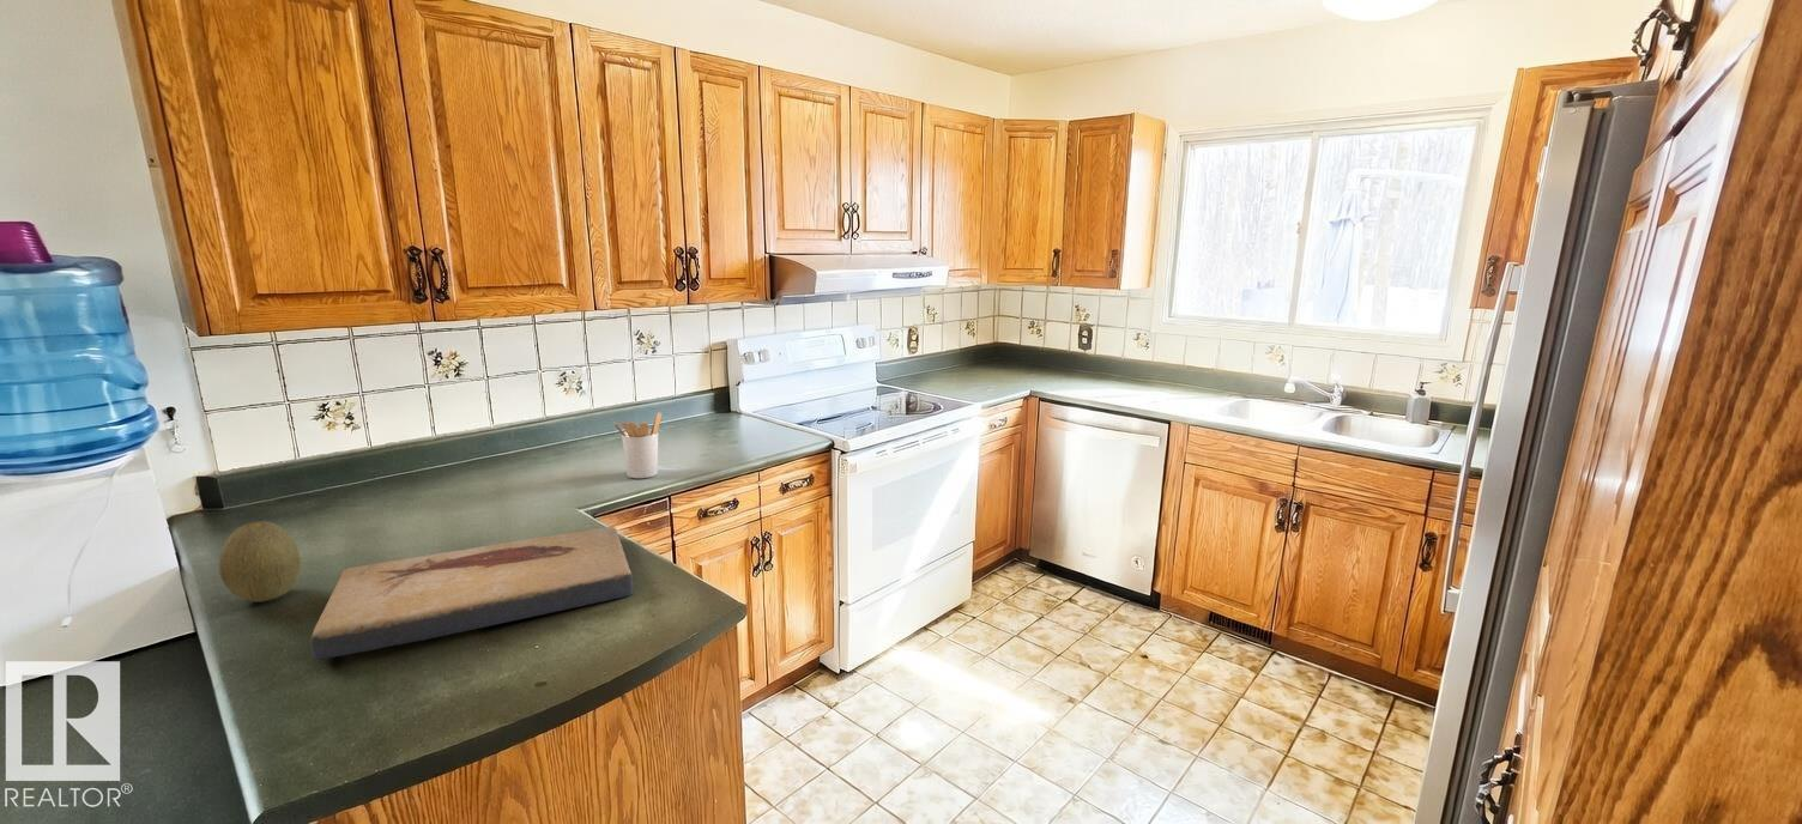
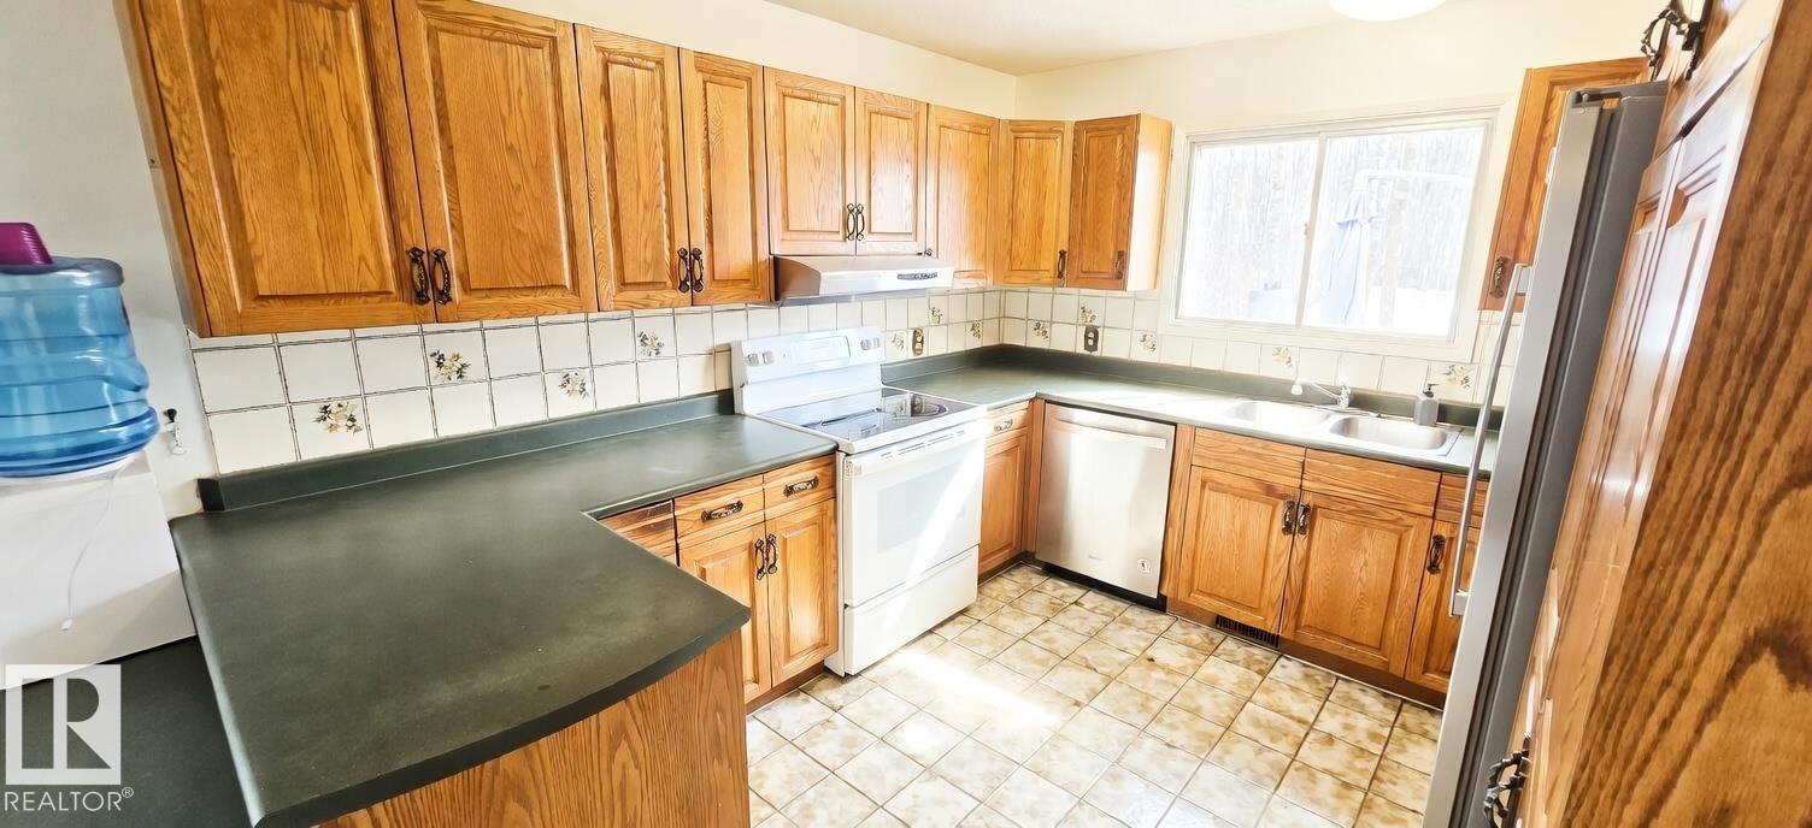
- fruit (260, 561)
- fish fossil (490, 581)
- utensil holder (639, 446)
